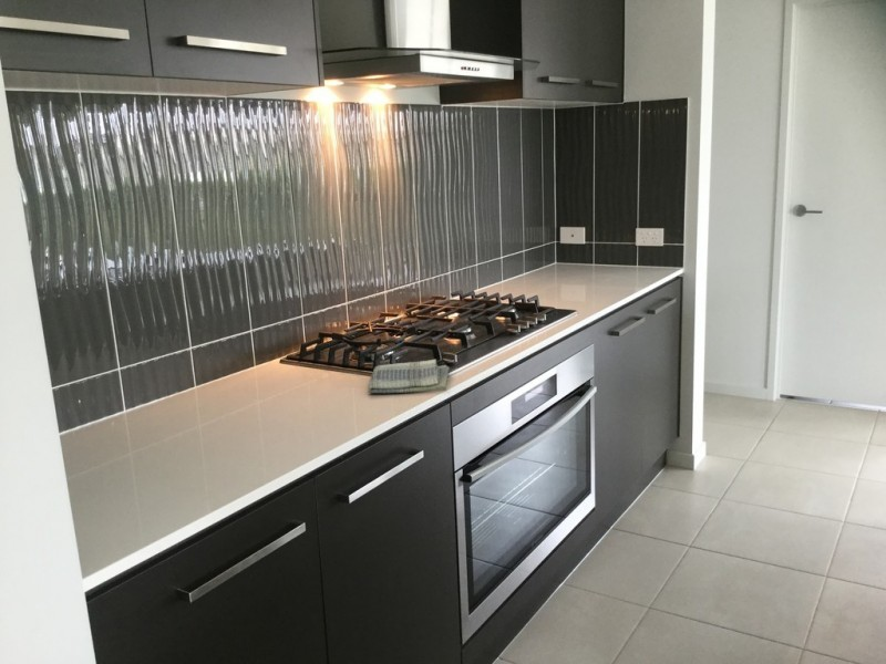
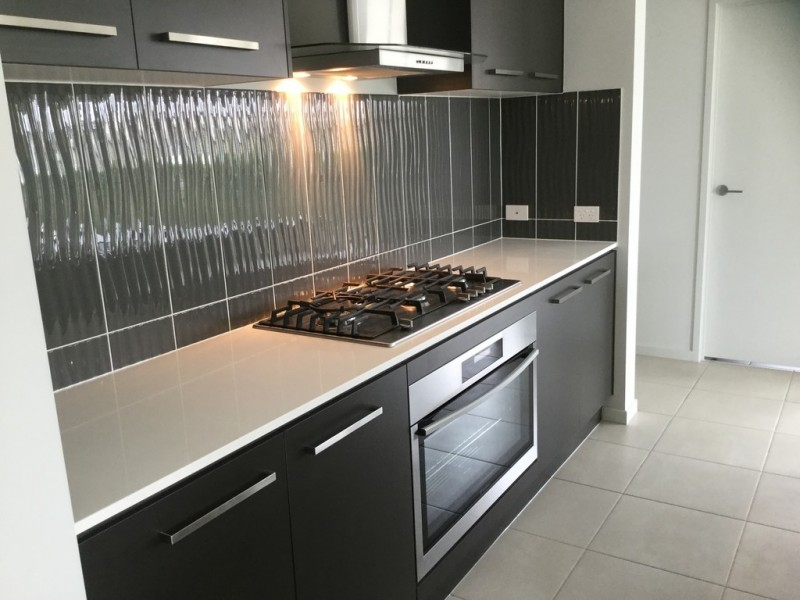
- dish towel (410, 375)
